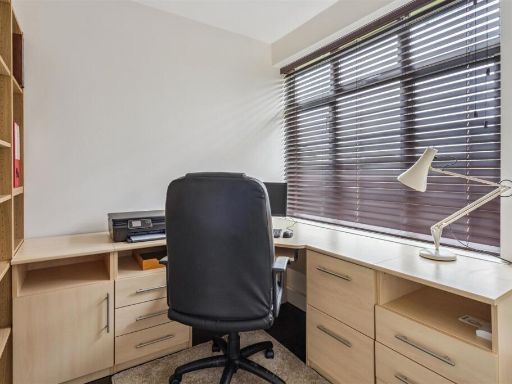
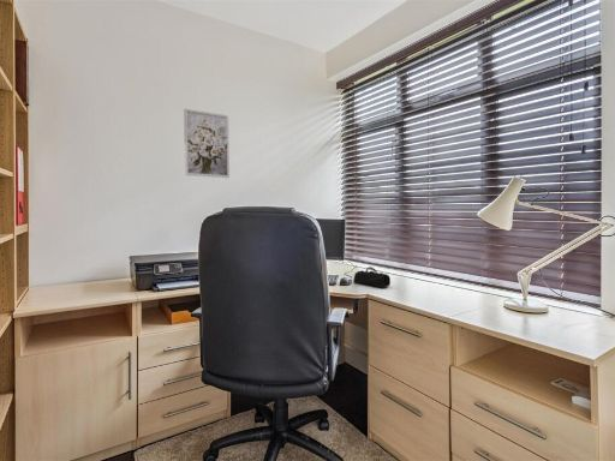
+ wall art (207, 144)
+ pencil case (371, 275)
